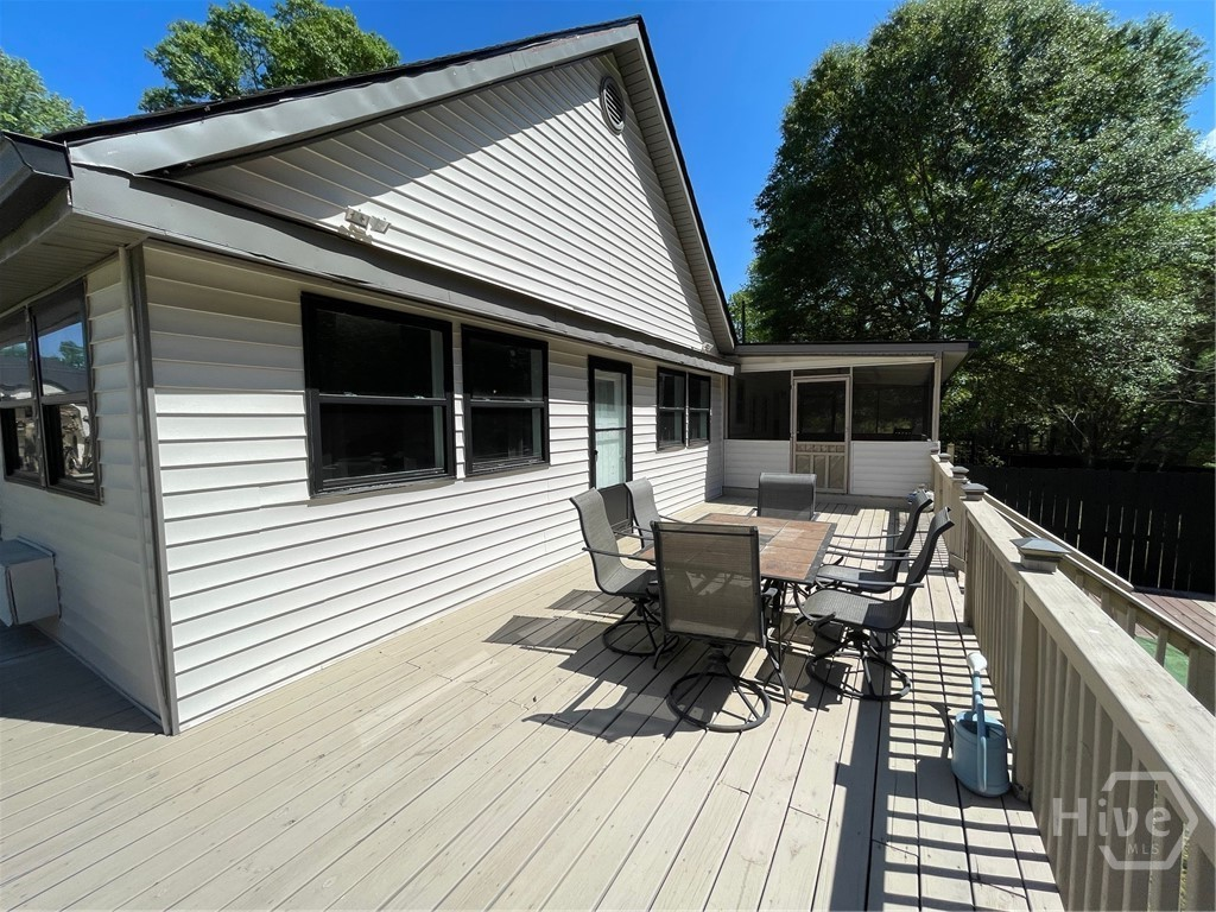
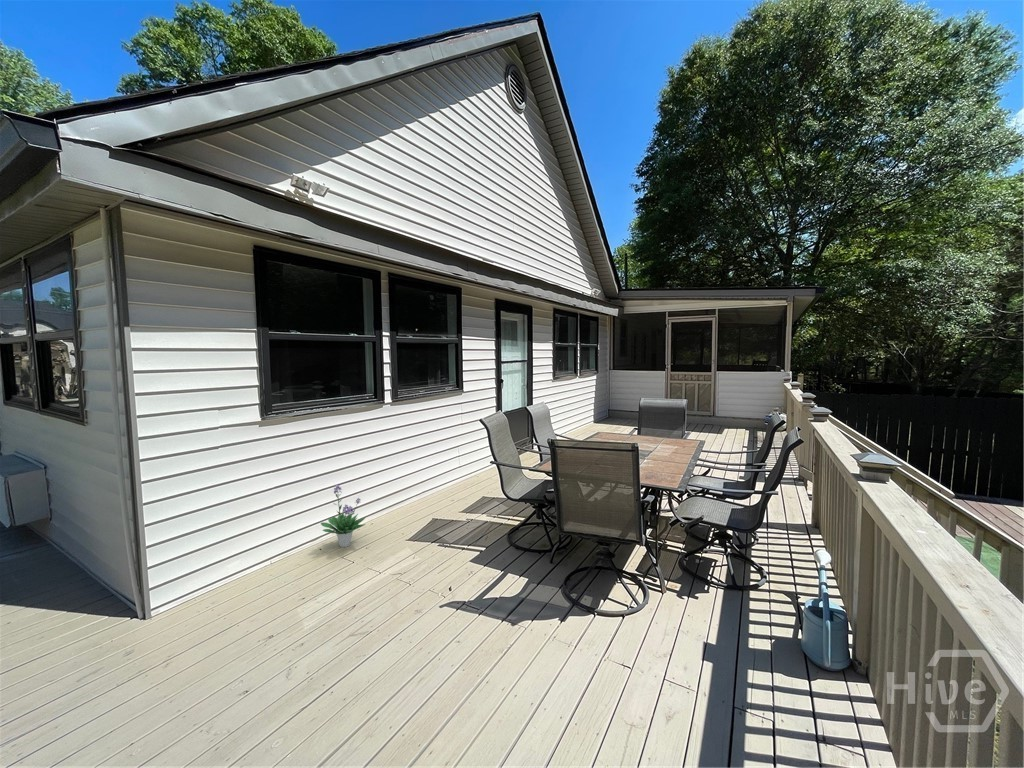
+ potted plant (343, 515)
